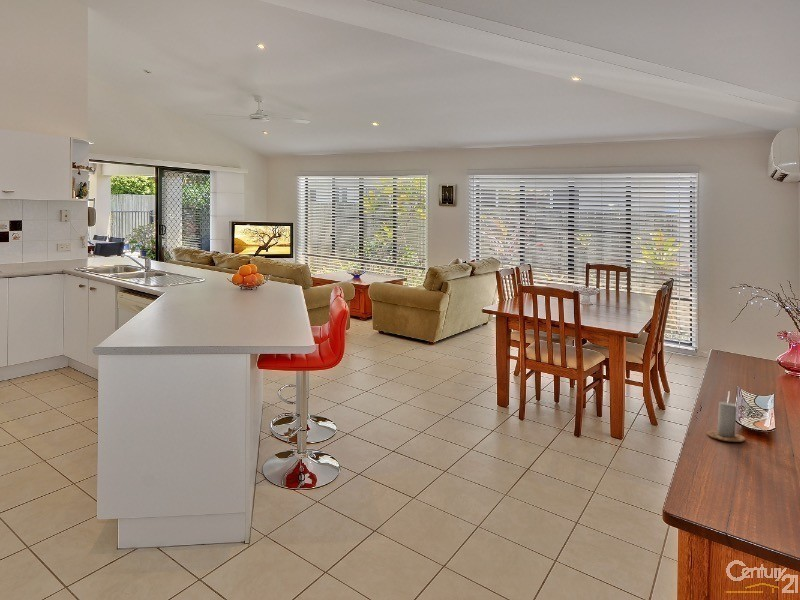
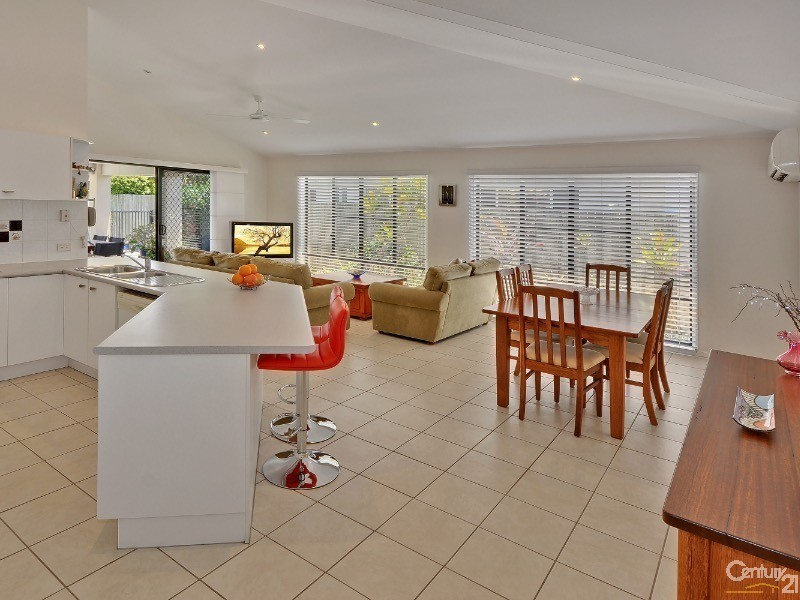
- candle (726, 412)
